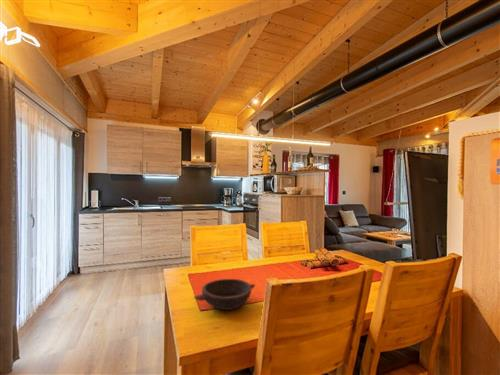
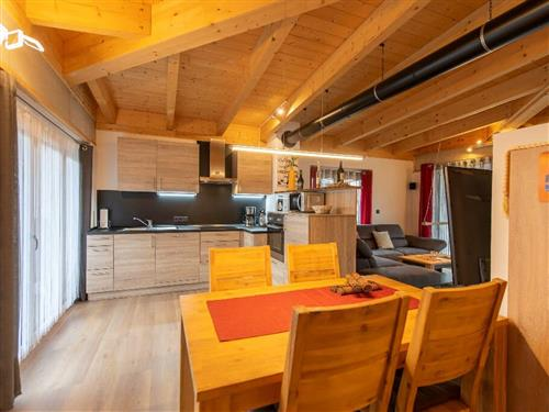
- bowl (226, 295)
